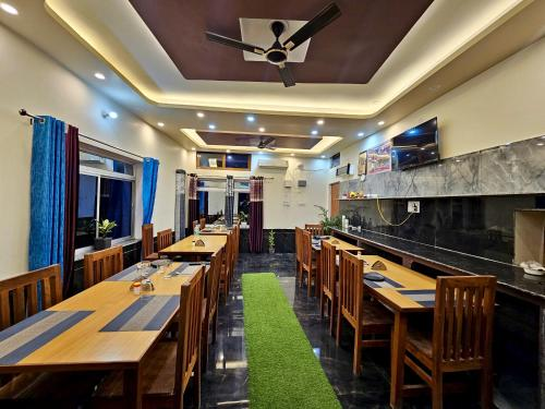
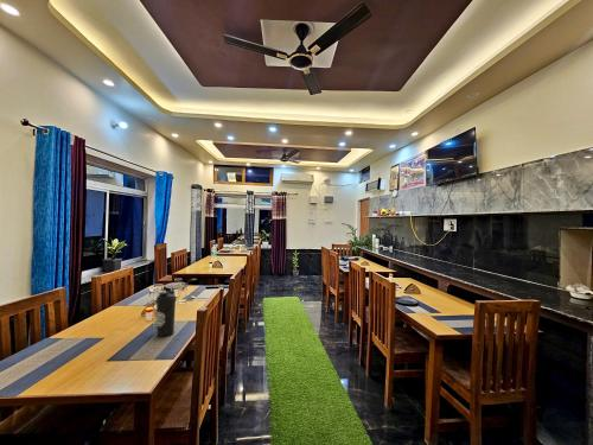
+ water bottle (165, 312)
